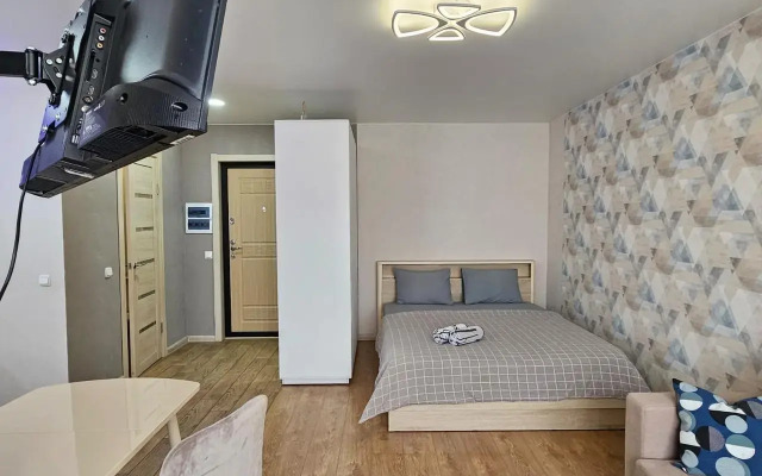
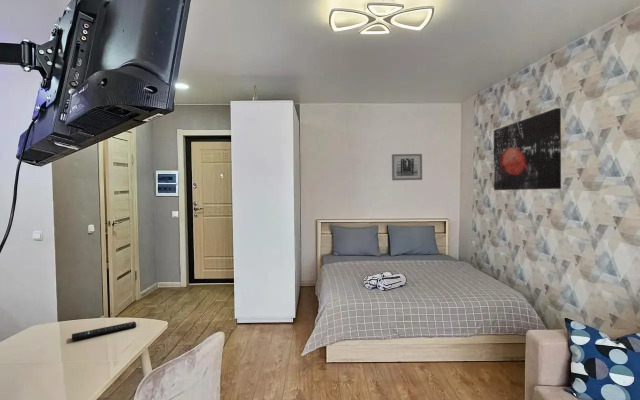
+ wall art (407, 167)
+ remote control (105, 330)
+ wall art (522, 155)
